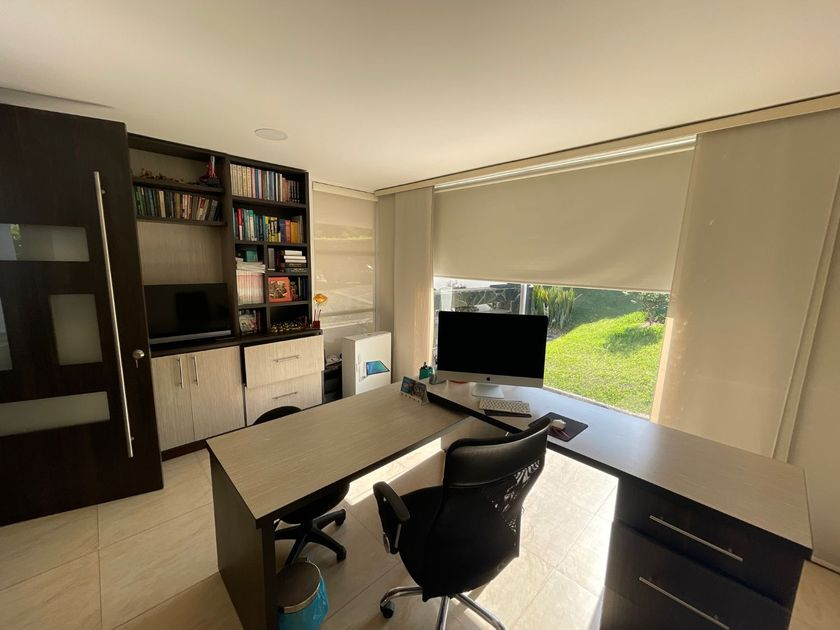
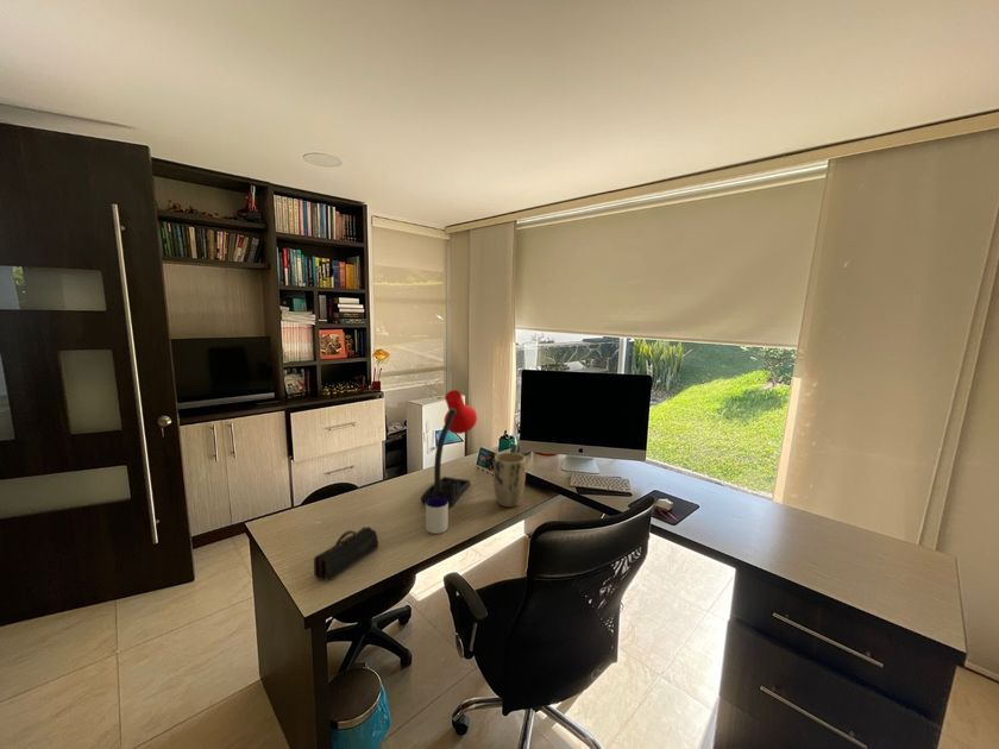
+ pencil case (347, 546)
+ plant pot (509, 479)
+ desk lamp (445, 438)
+ mug (434, 512)
